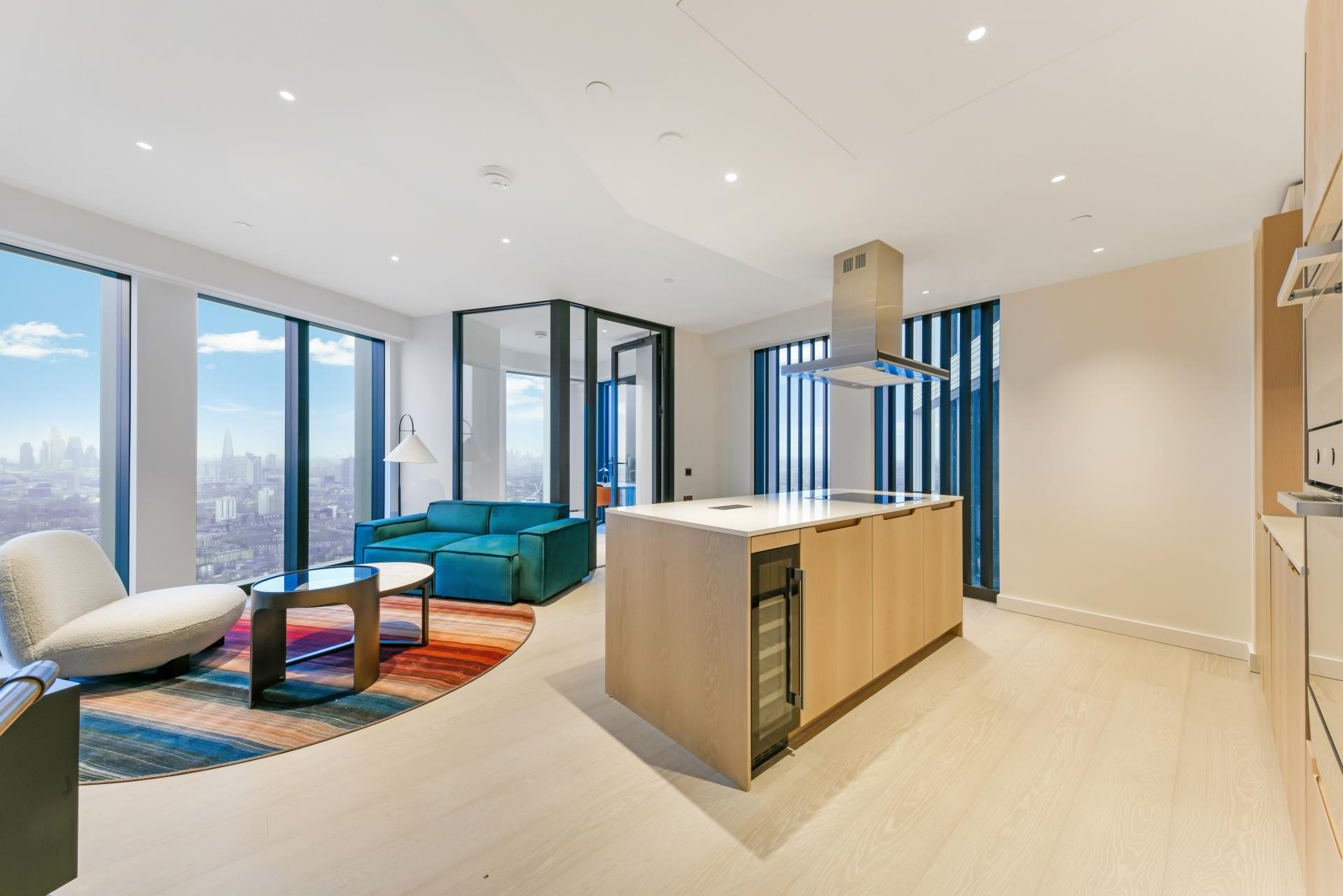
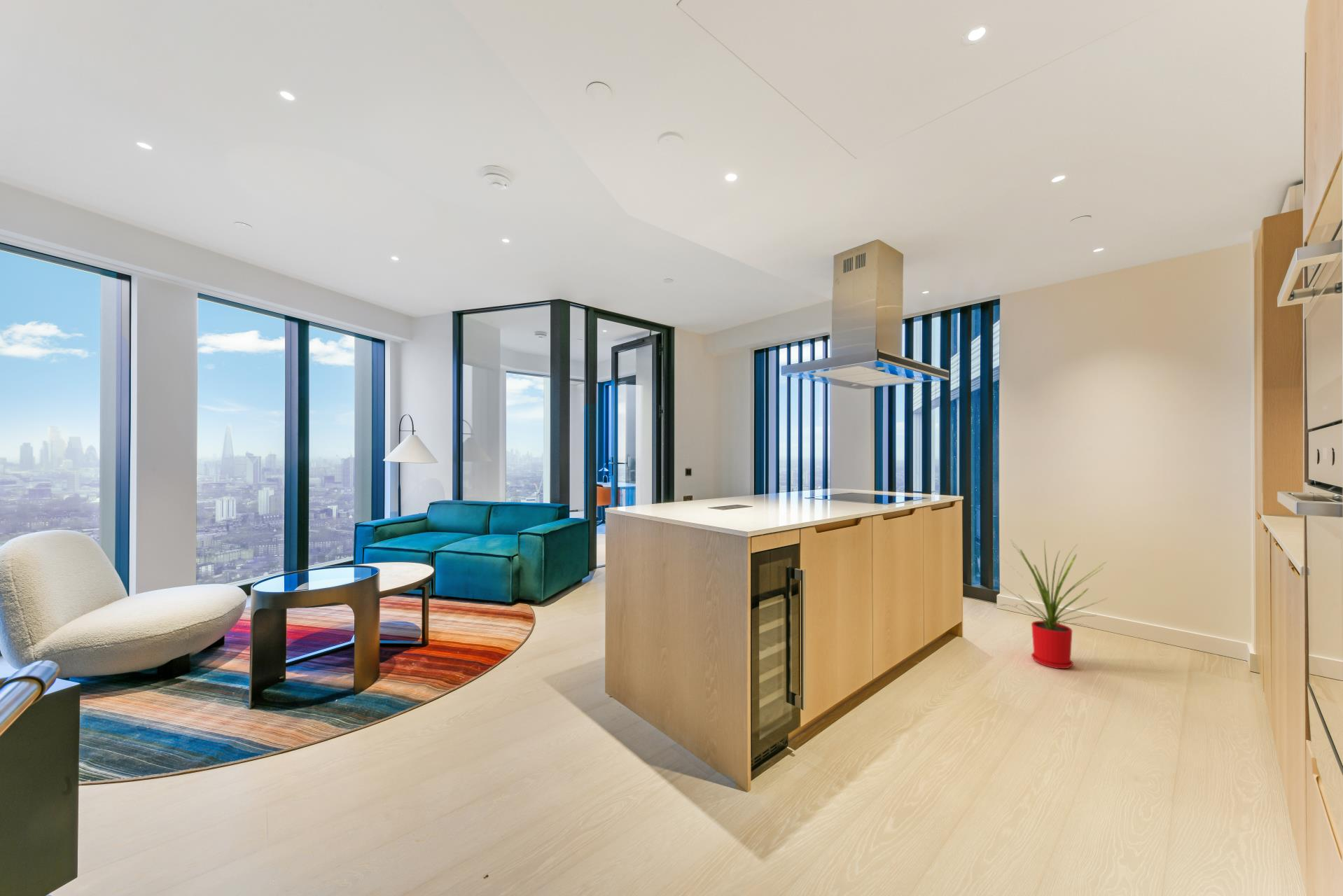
+ house plant (1052, 604)
